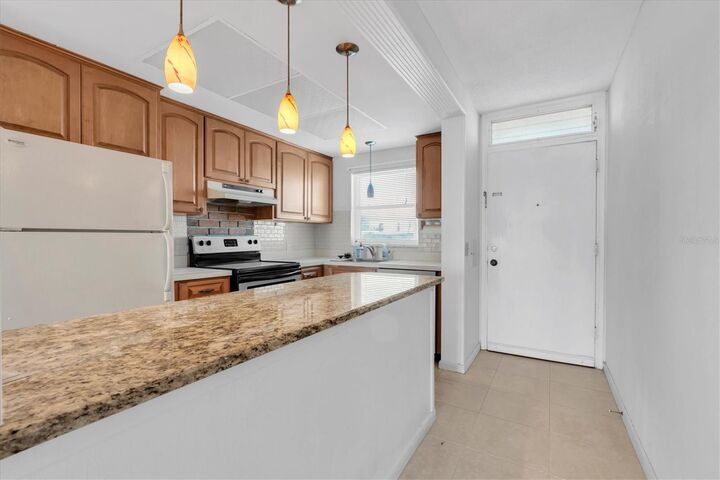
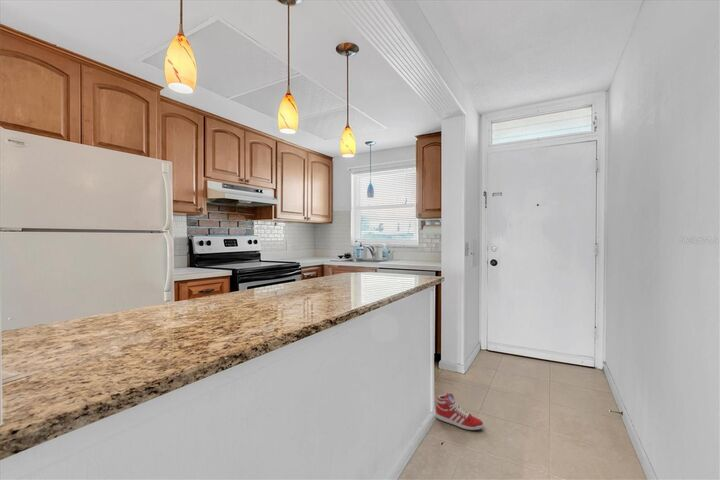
+ sneaker (458, 409)
